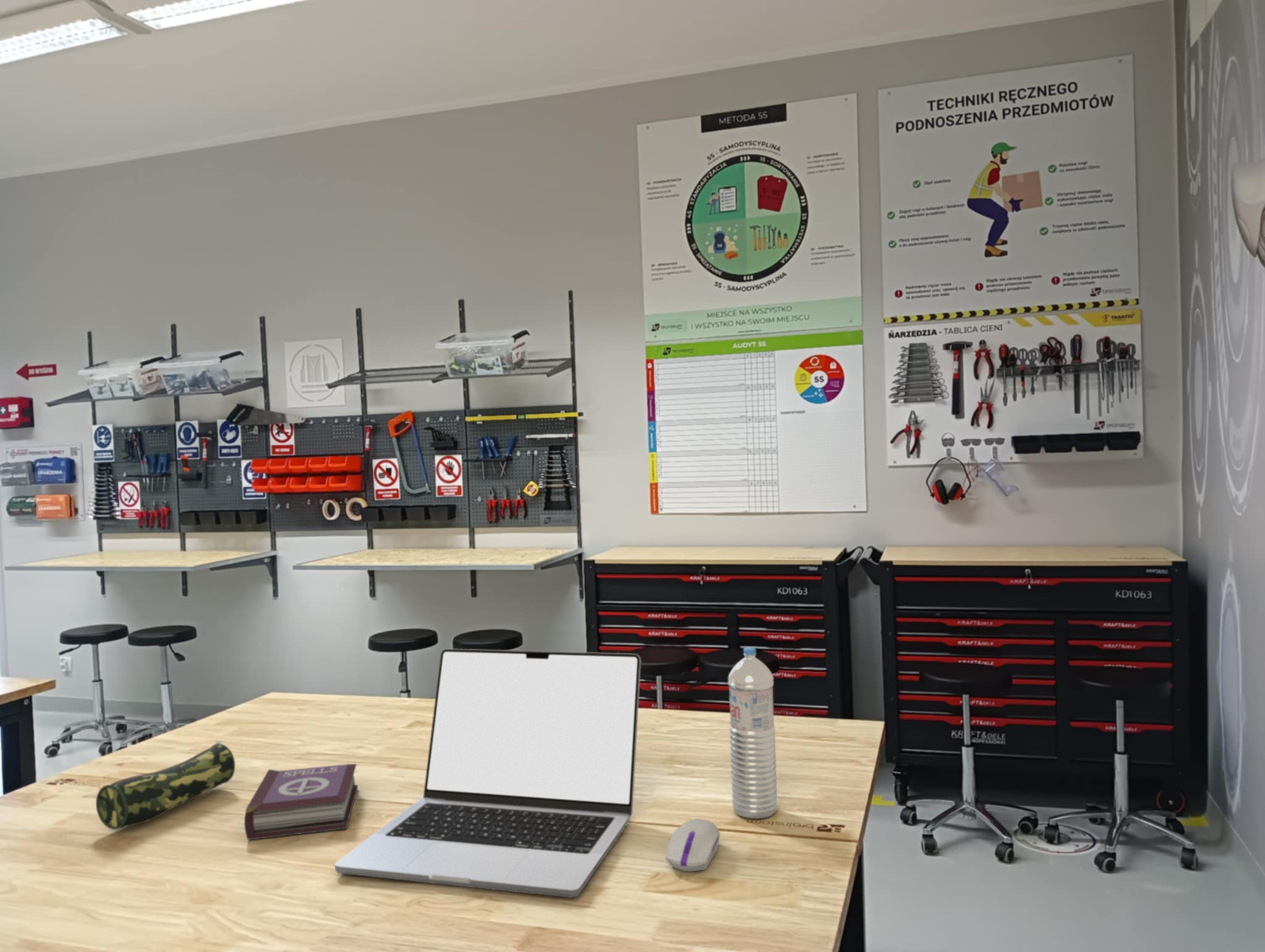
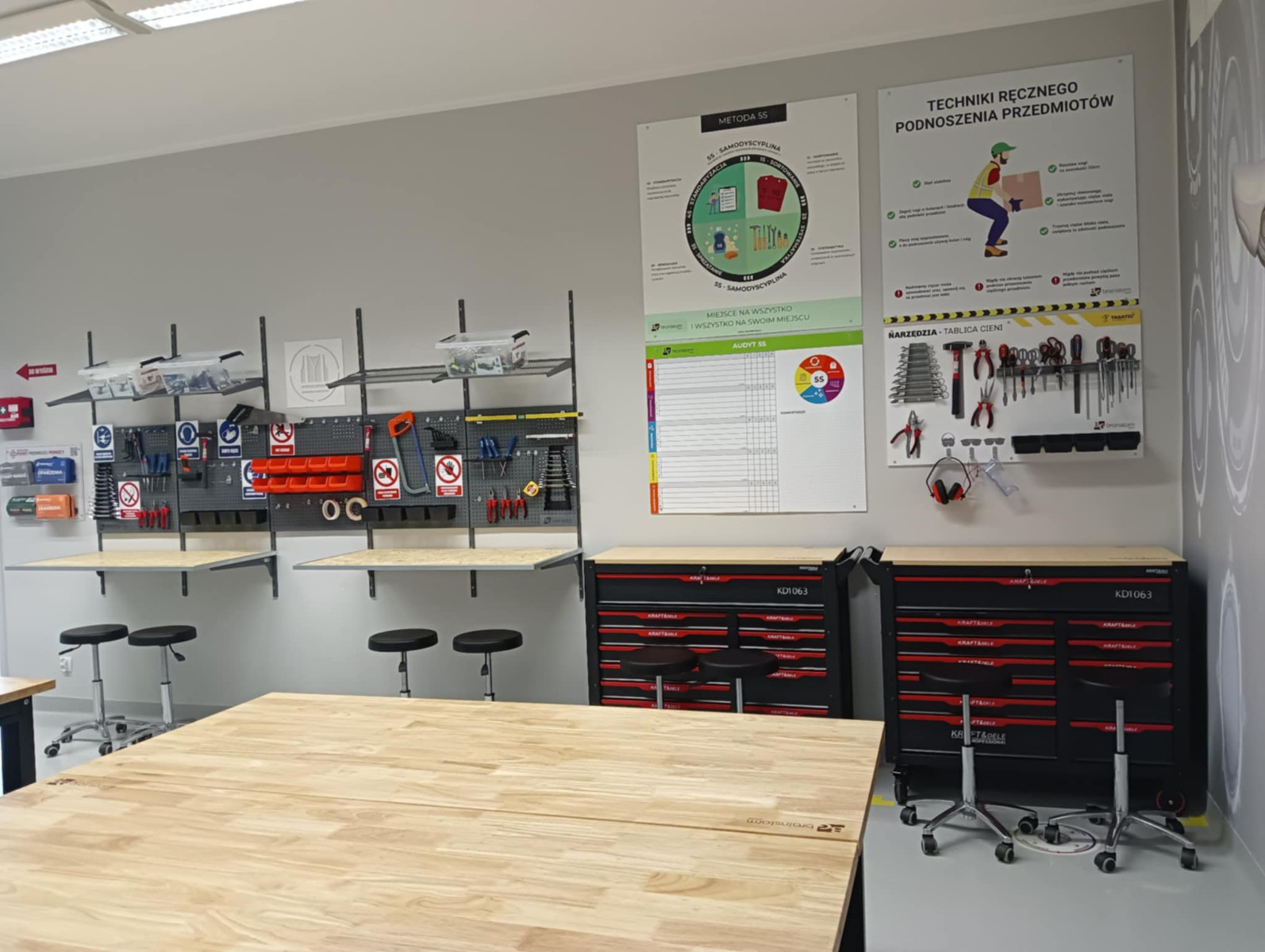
- computer mouse (694, 841)
- pencil case (172, 784)
- laptop (499, 755)
- book (304, 797)
- water bottle (752, 730)
